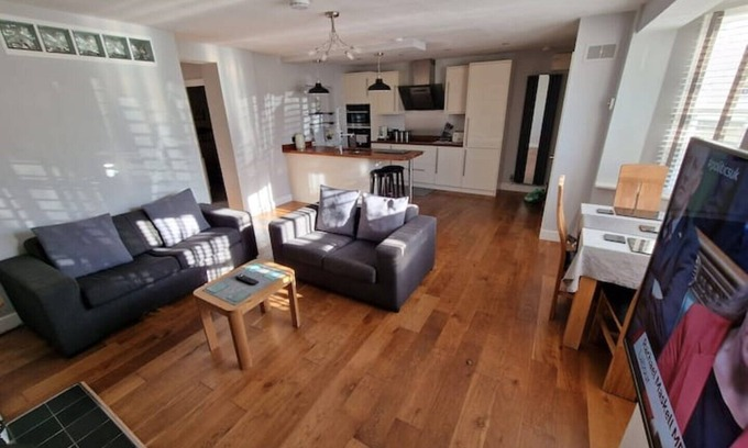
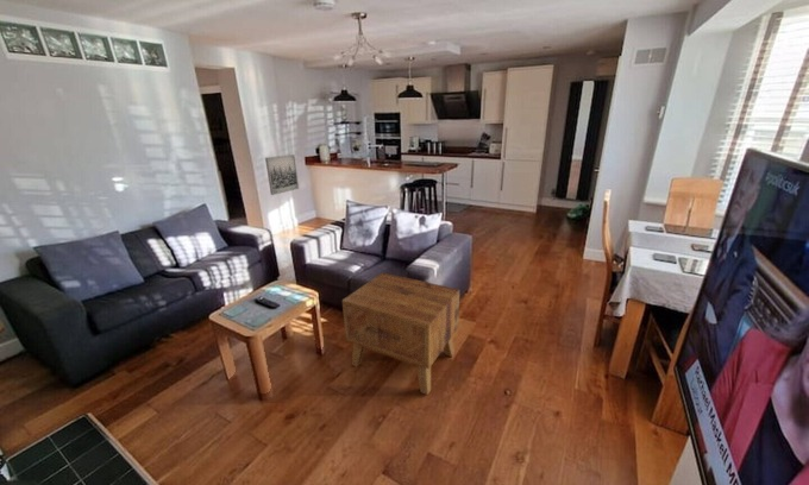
+ wall art (282, 174)
+ side table (402, 328)
